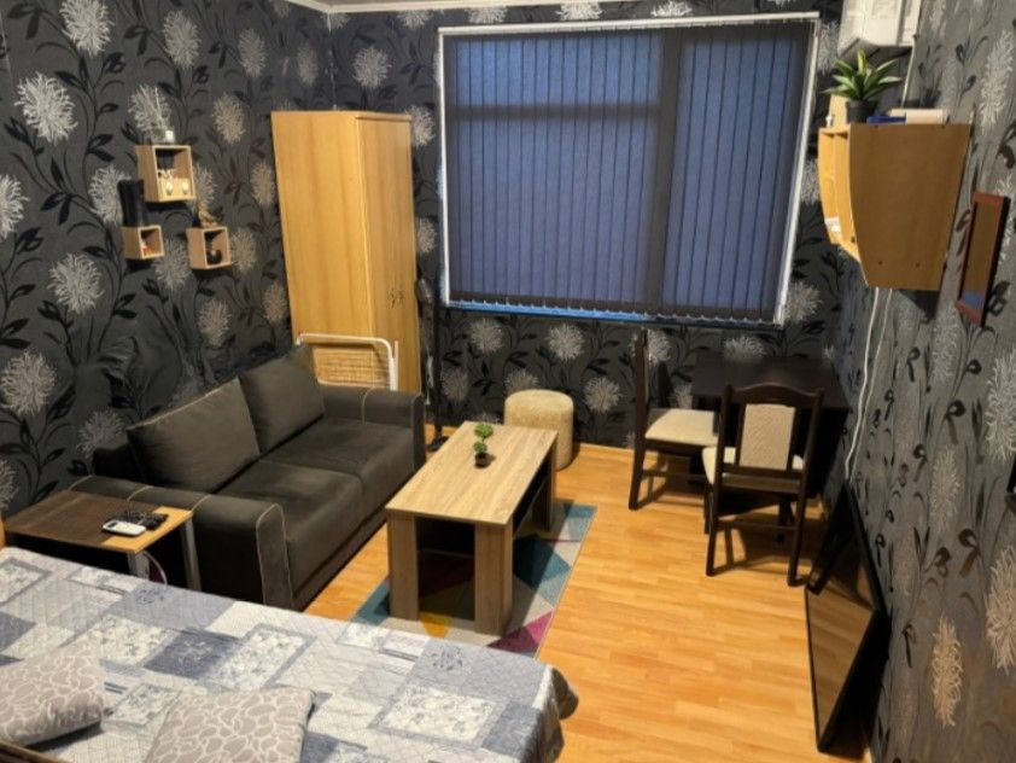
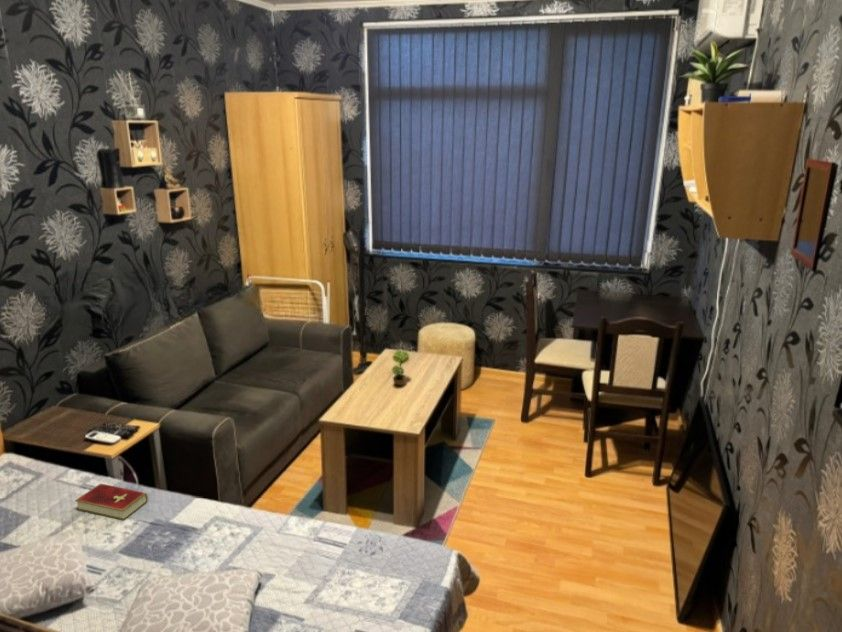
+ hardcover book (112, 500)
